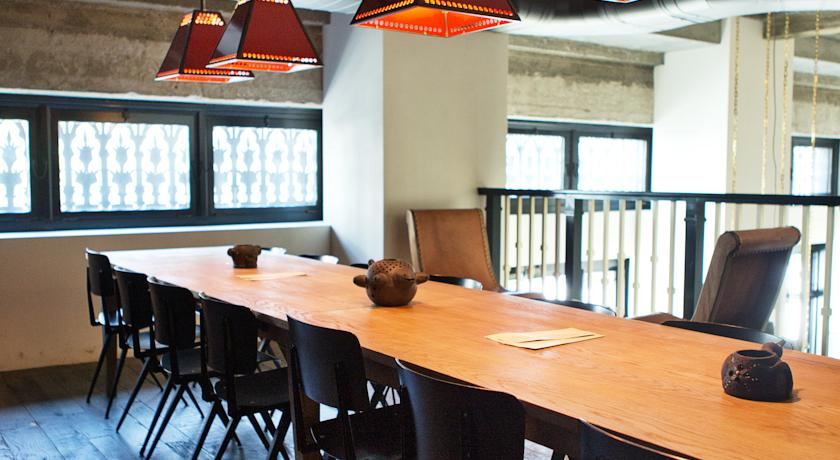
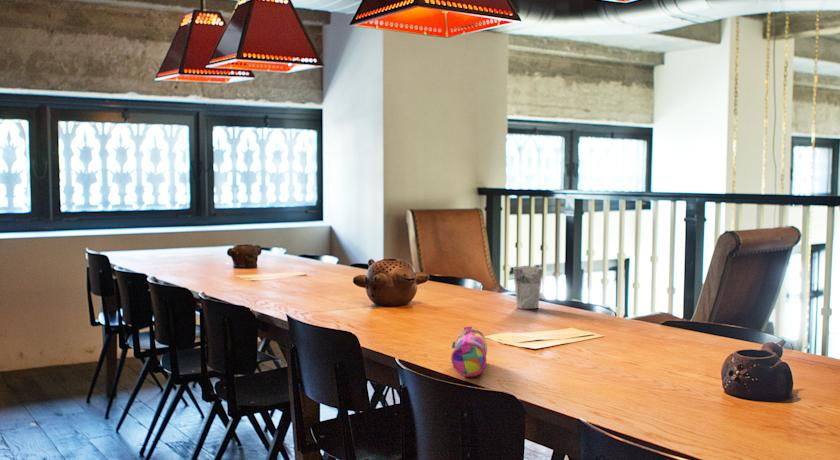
+ pencil case (469, 351)
+ cup (527, 287)
